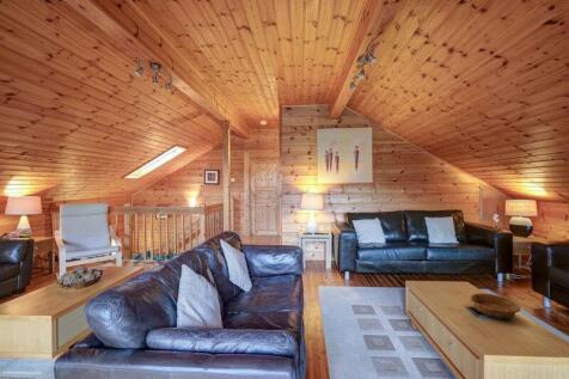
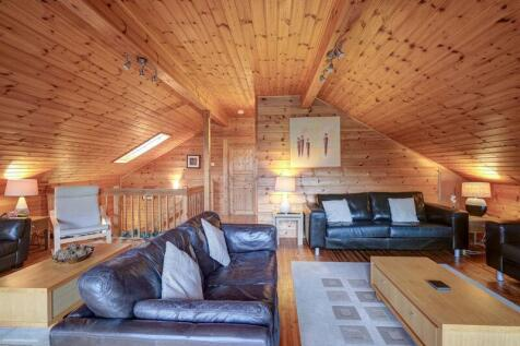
- decorative bowl (494, 306)
